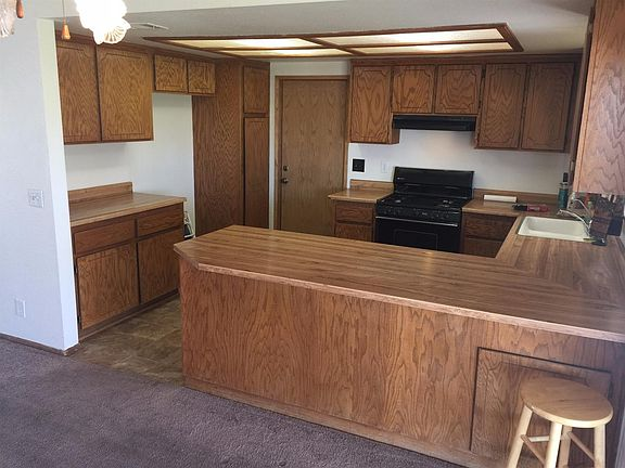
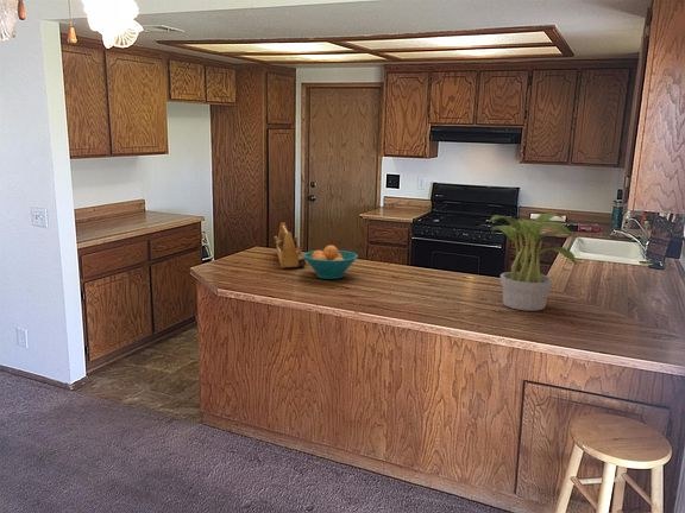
+ toolbox (288, 243)
+ potted plant (527, 260)
+ fruit bowl (329, 260)
